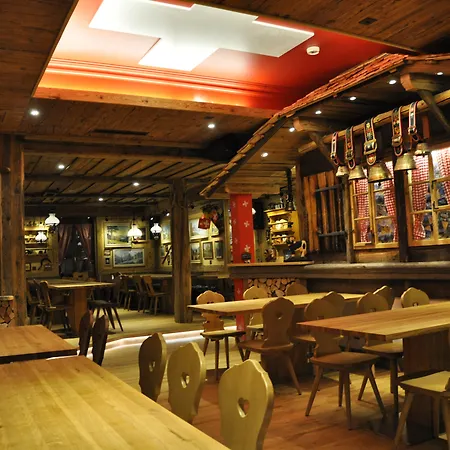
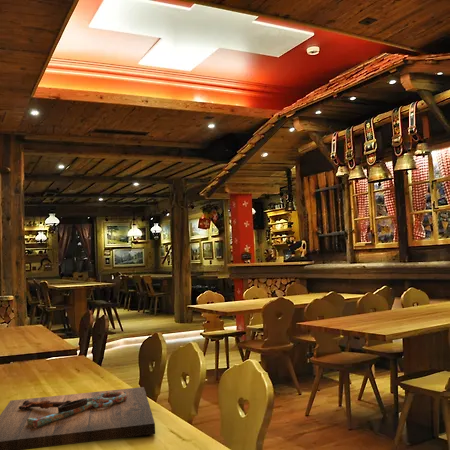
+ cutting board (75, 409)
